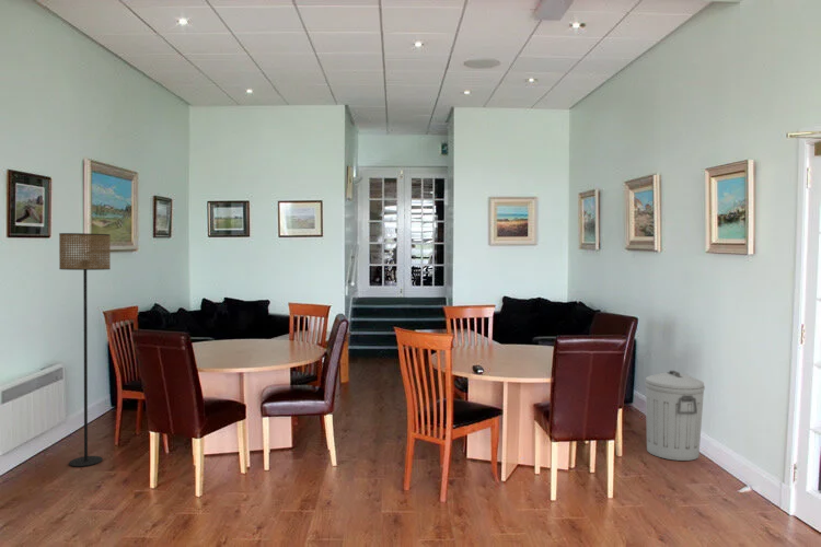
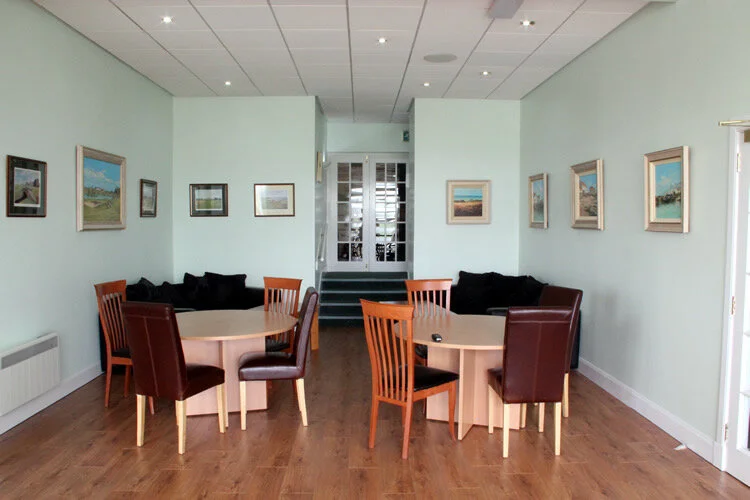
- floor lamp (85, 348)
- trash can (673, 411)
